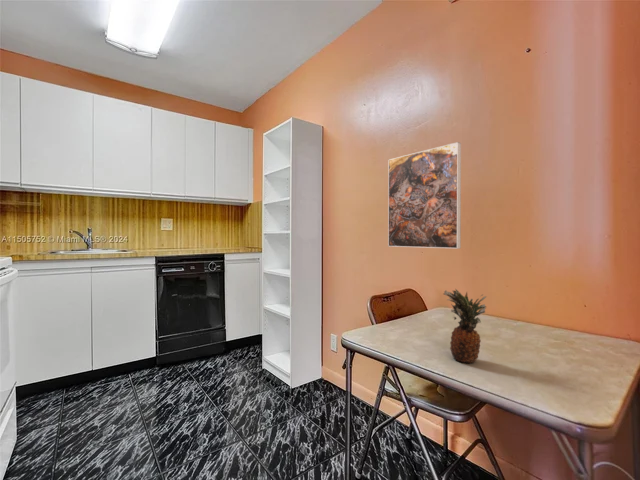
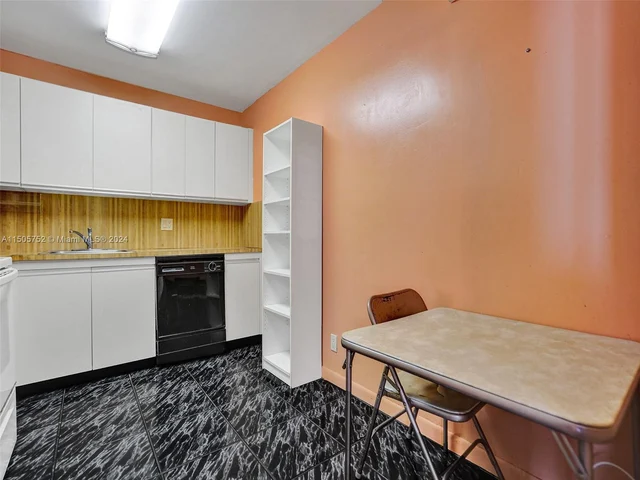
- fruit (463, 323)
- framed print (421, 199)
